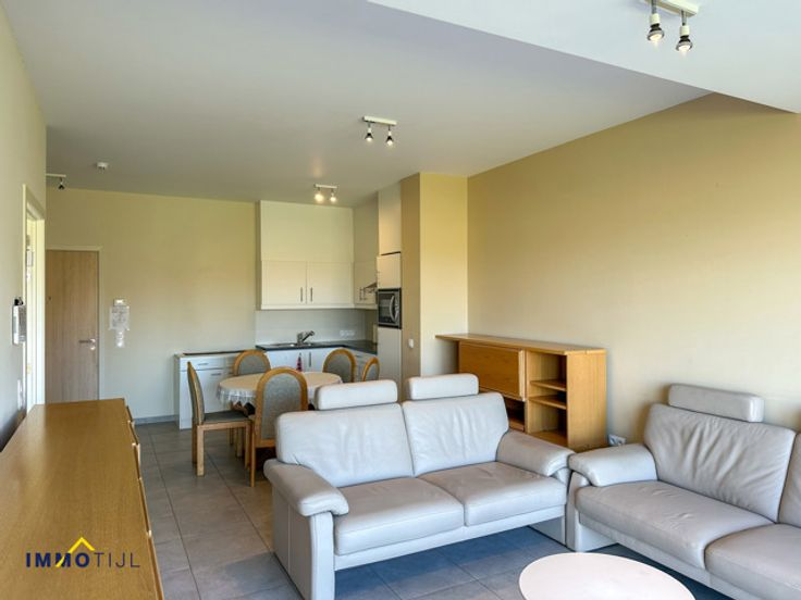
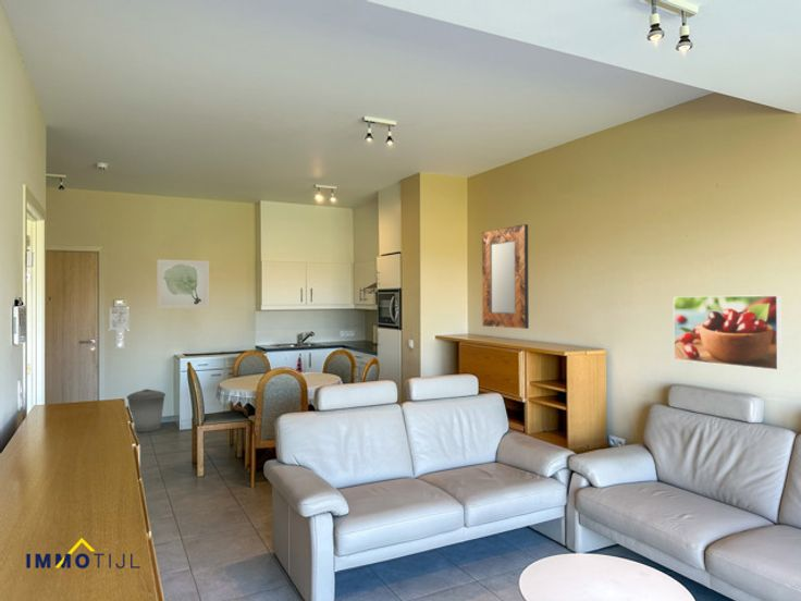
+ home mirror (504, 278)
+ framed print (723, 330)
+ wall art (183, 284)
+ trash can (146, 408)
